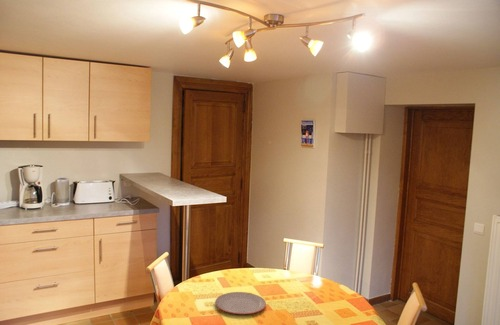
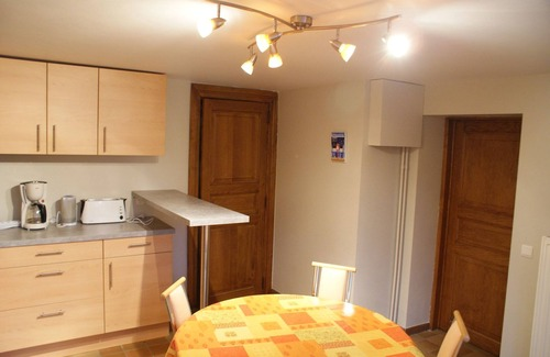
- plate (240, 304)
